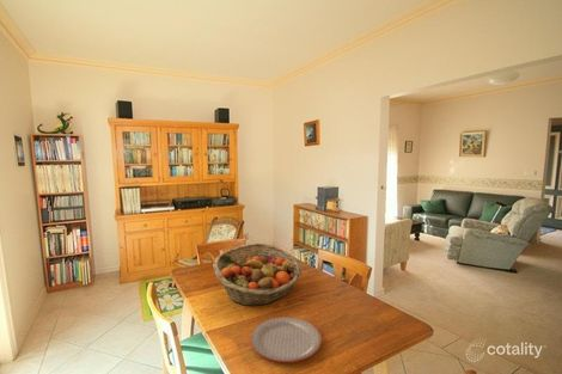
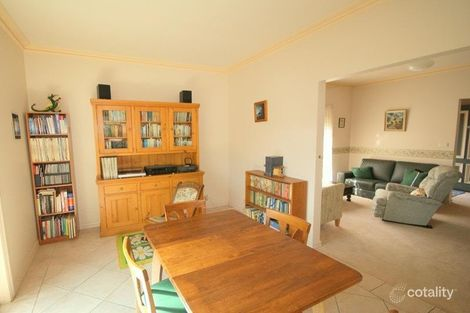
- fruit basket (258, 271)
- plate (286, 338)
